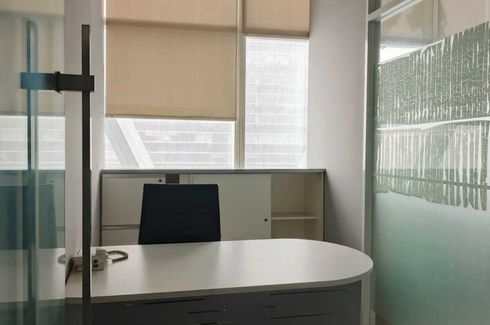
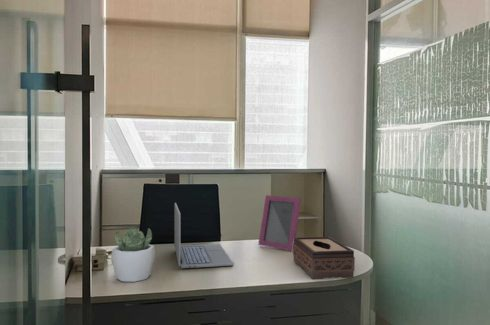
+ succulent plant (133, 253)
+ laptop (201, 245)
+ picture frame (281, 221)
+ tissue box (321, 256)
